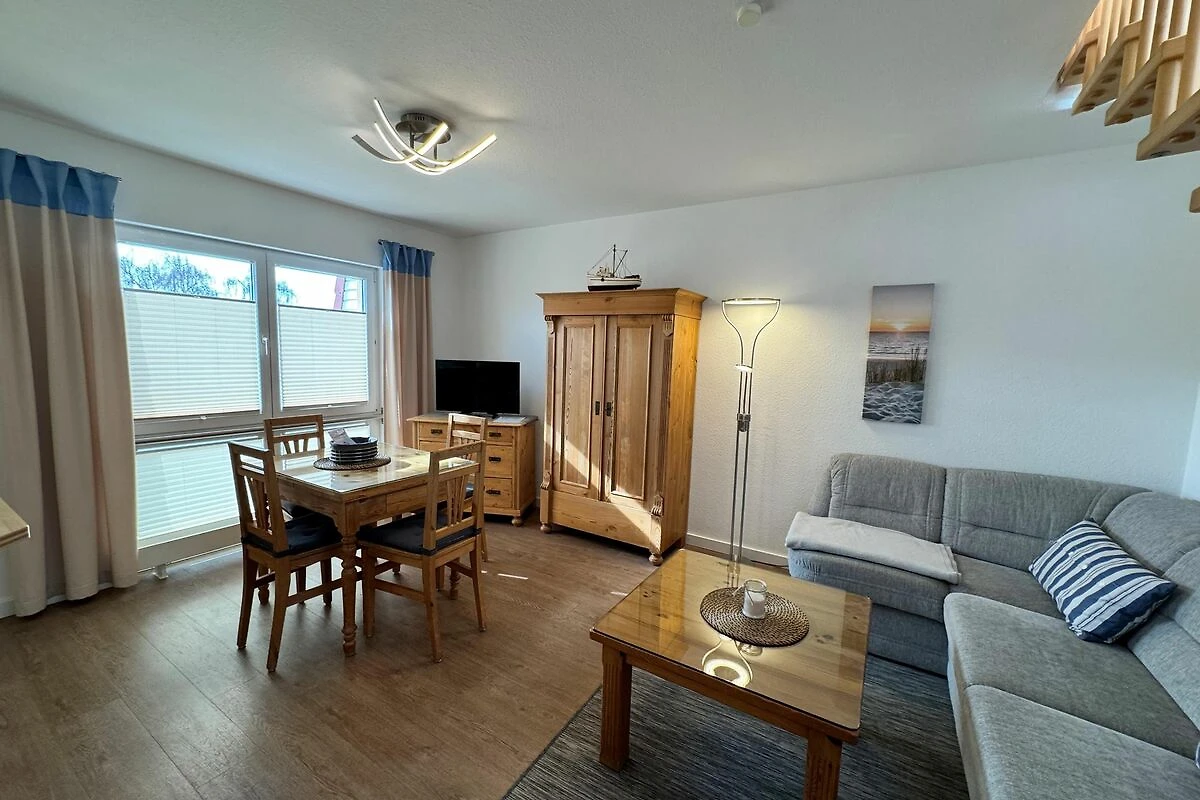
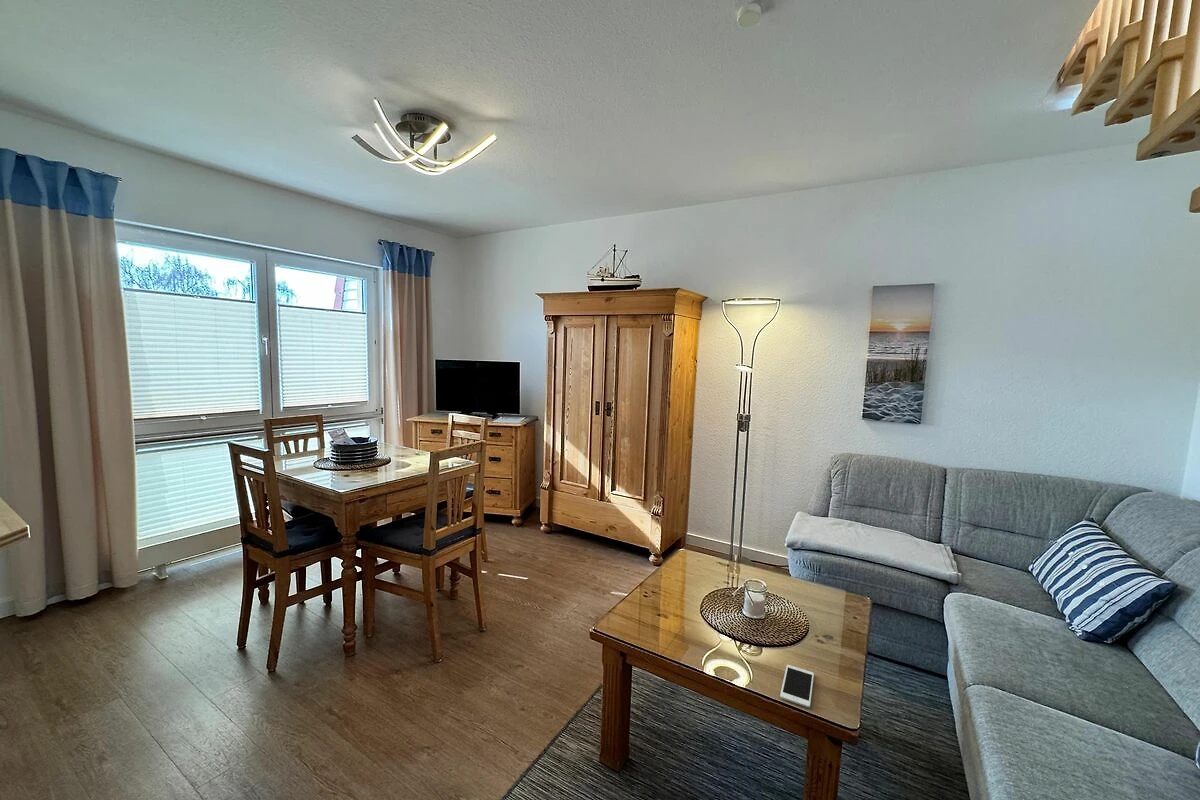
+ cell phone (797, 684)
